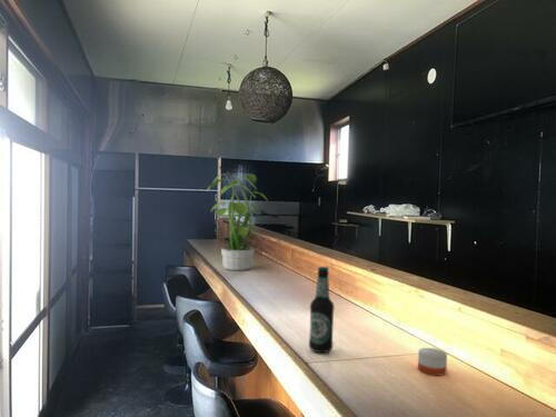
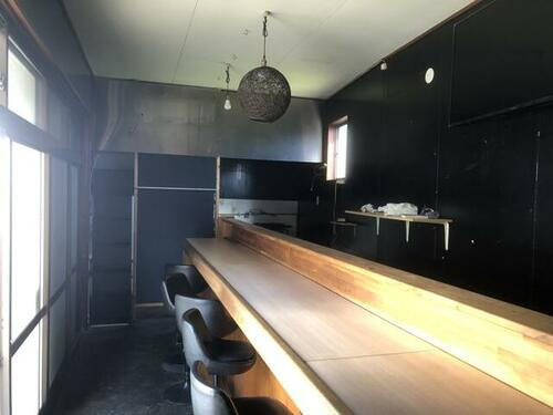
- candle (433, 351)
- potted plant (231, 220)
- bottle (321, 308)
